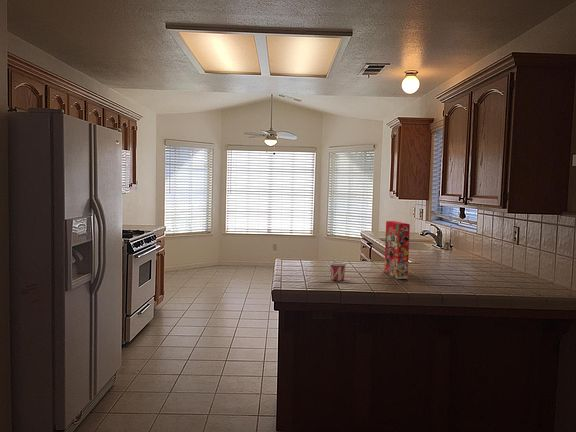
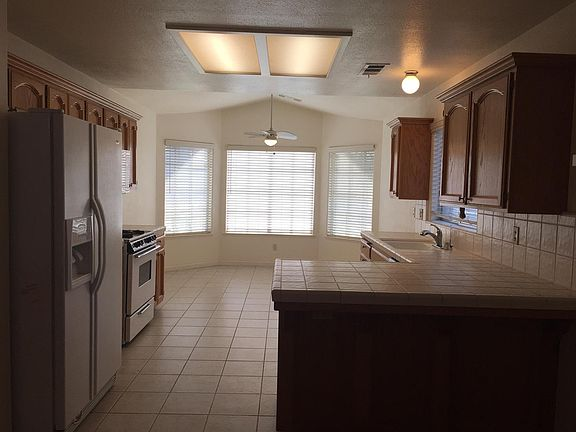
- cup (337, 271)
- cereal box (396, 248)
